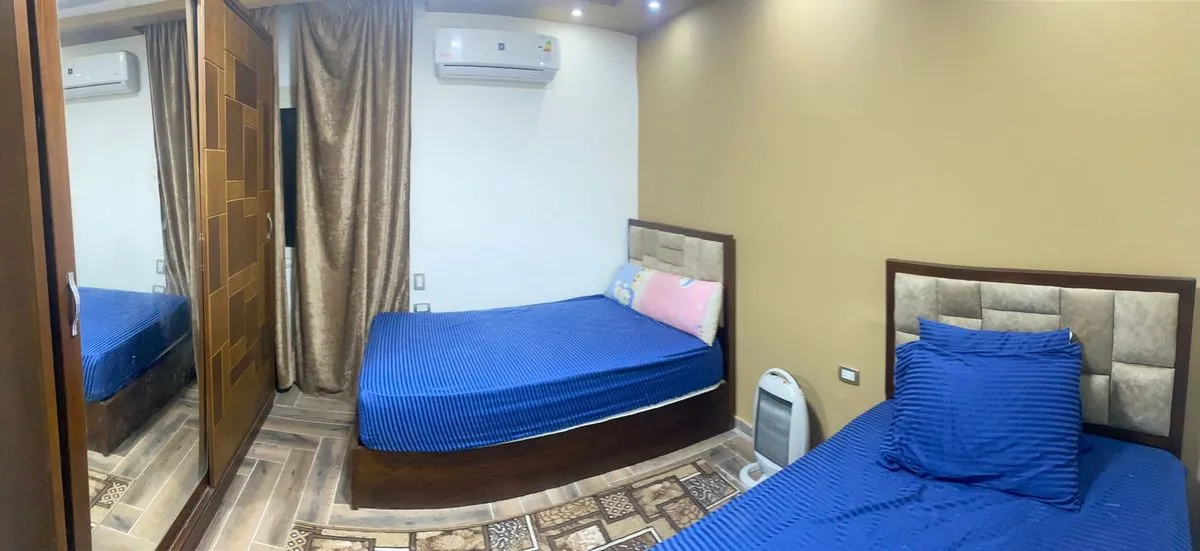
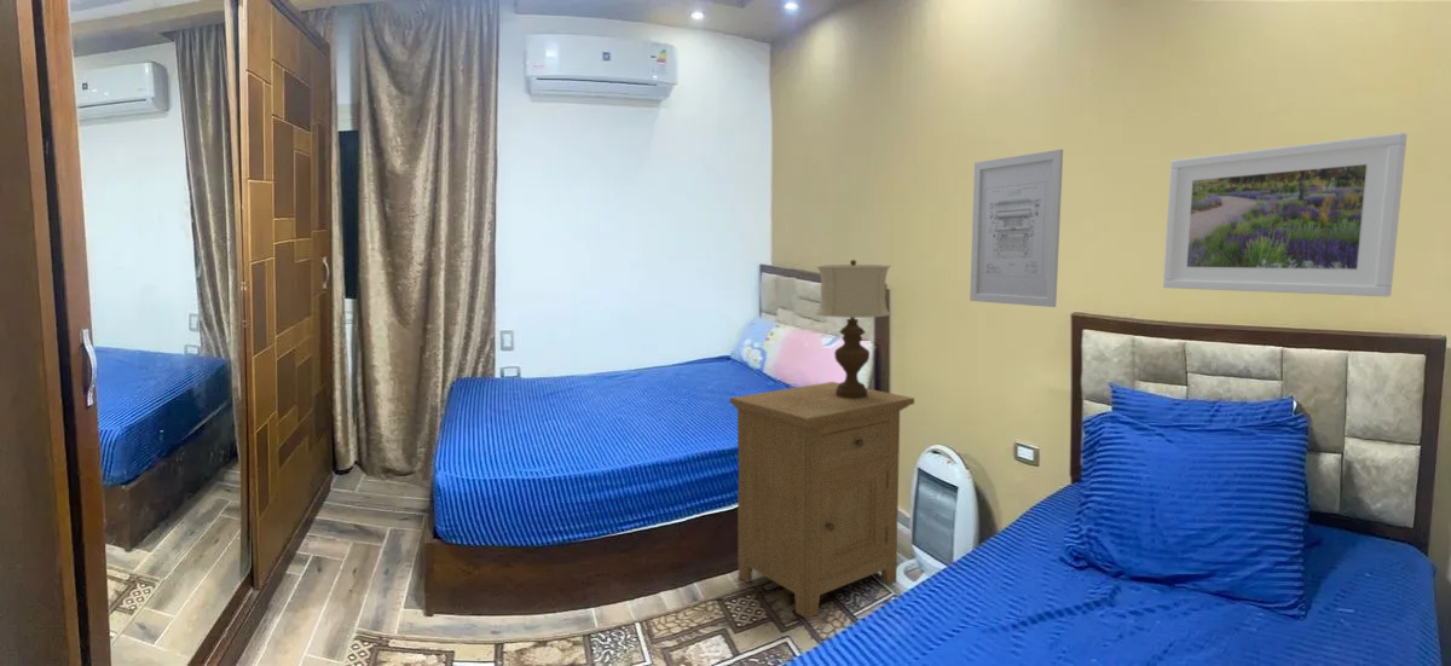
+ table lamp (851, 328)
+ wall art (1012, 231)
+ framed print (1268, 220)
+ nightstand (820, 491)
